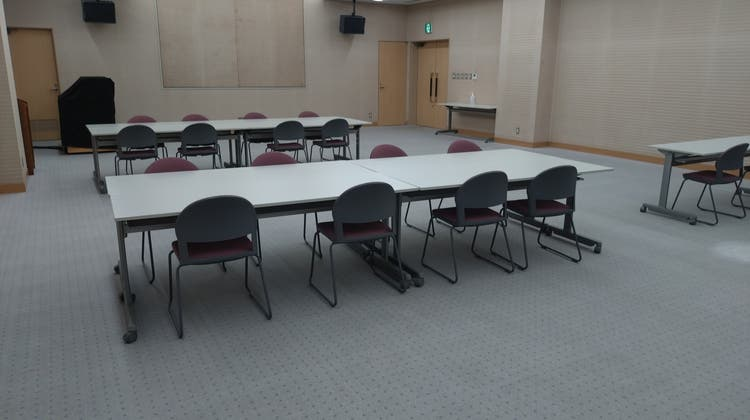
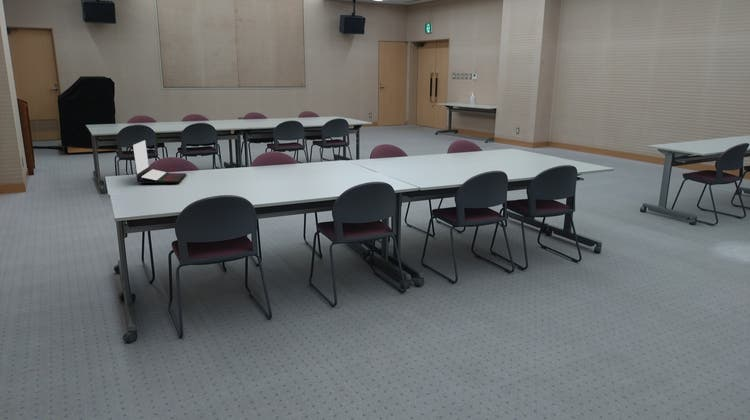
+ laptop (157, 170)
